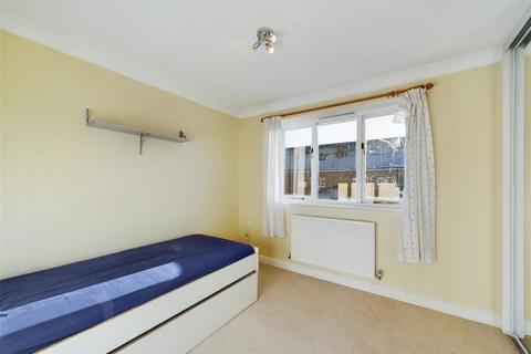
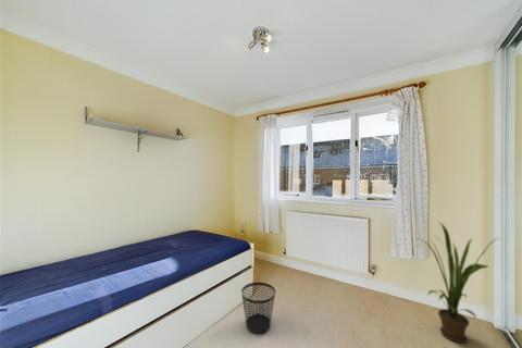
+ house plant (446, 278)
+ wastebasket (258, 308)
